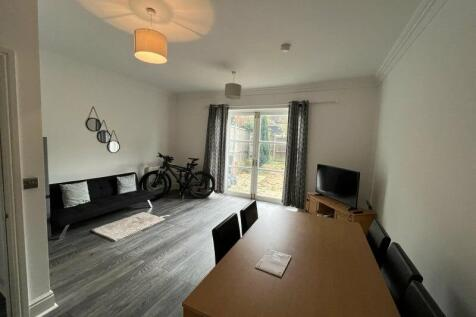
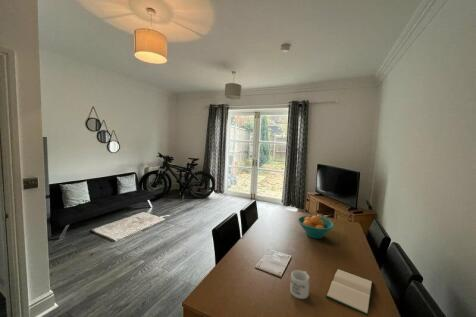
+ mug (301, 282)
+ hardback book (350, 287)
+ fruit bowl (315, 225)
